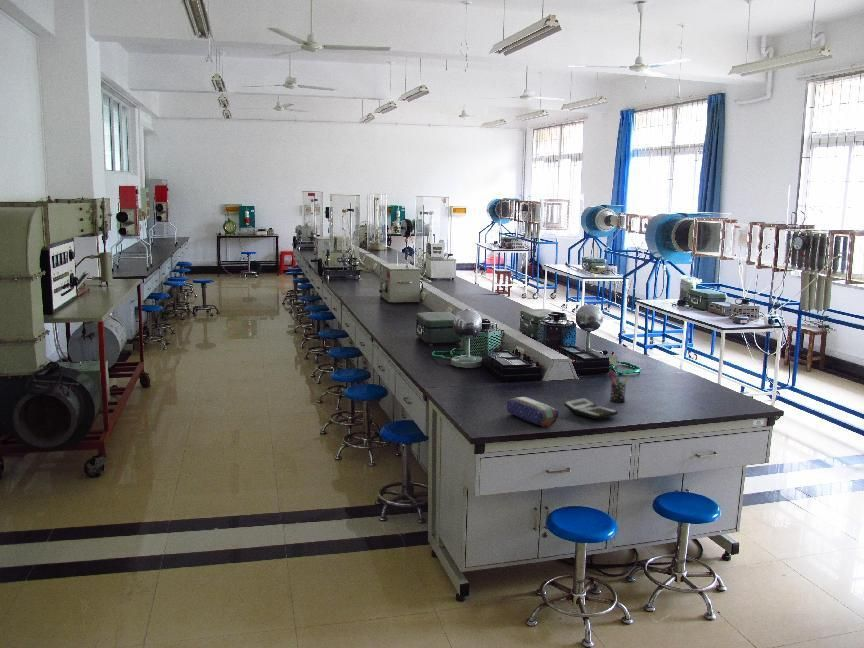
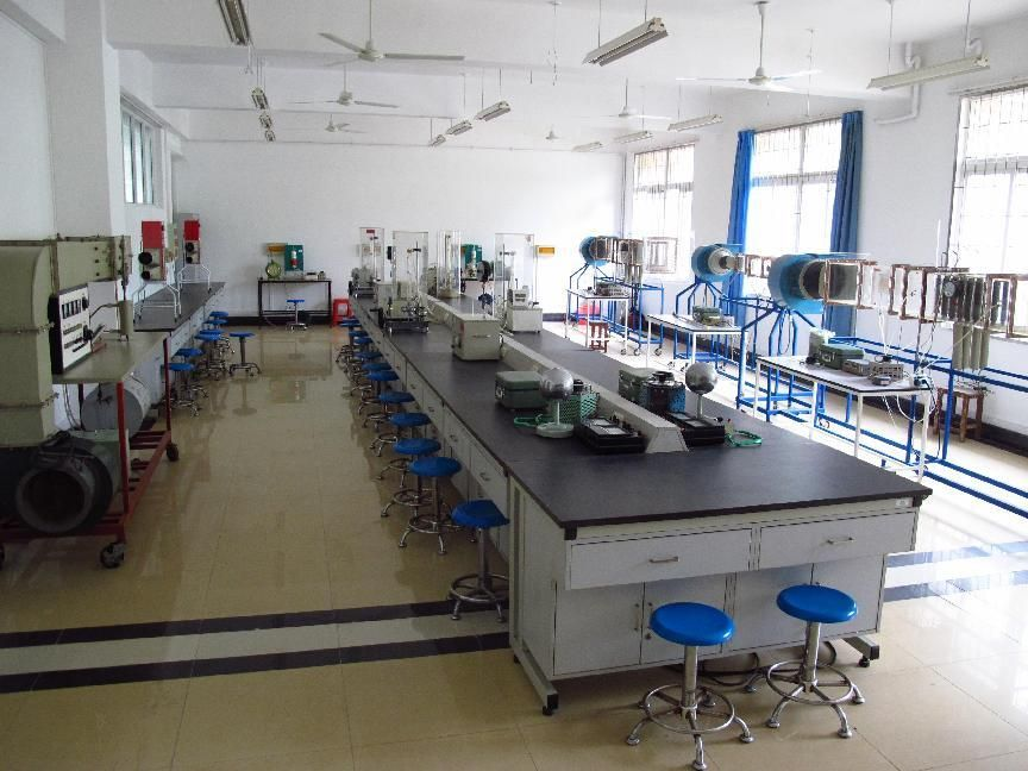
- pen holder (617, 386)
- calculator (590, 409)
- pencil case (531, 410)
